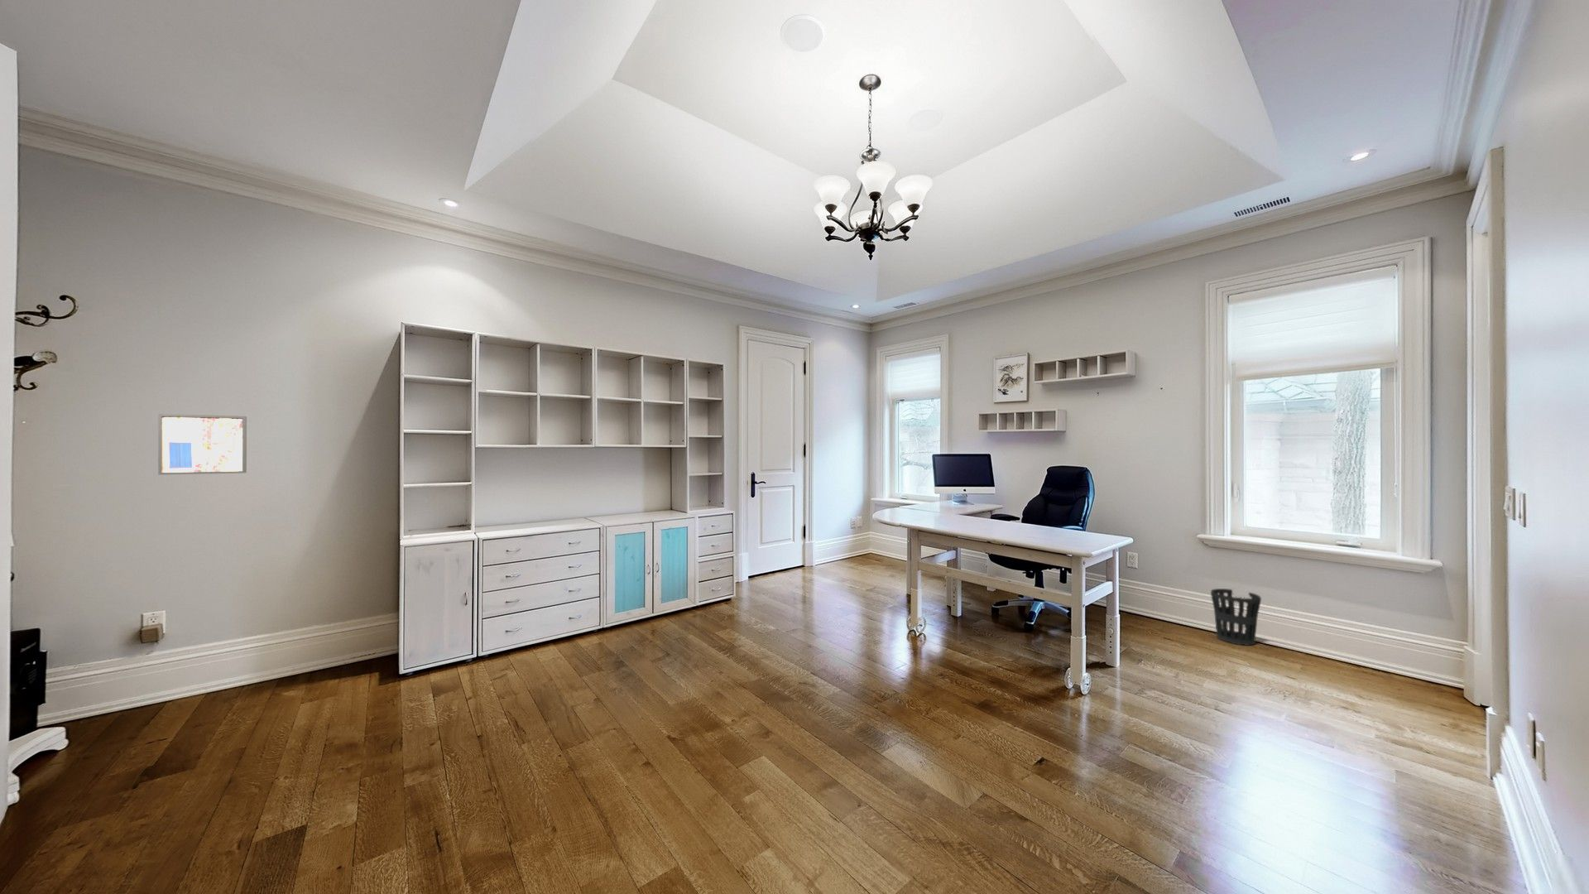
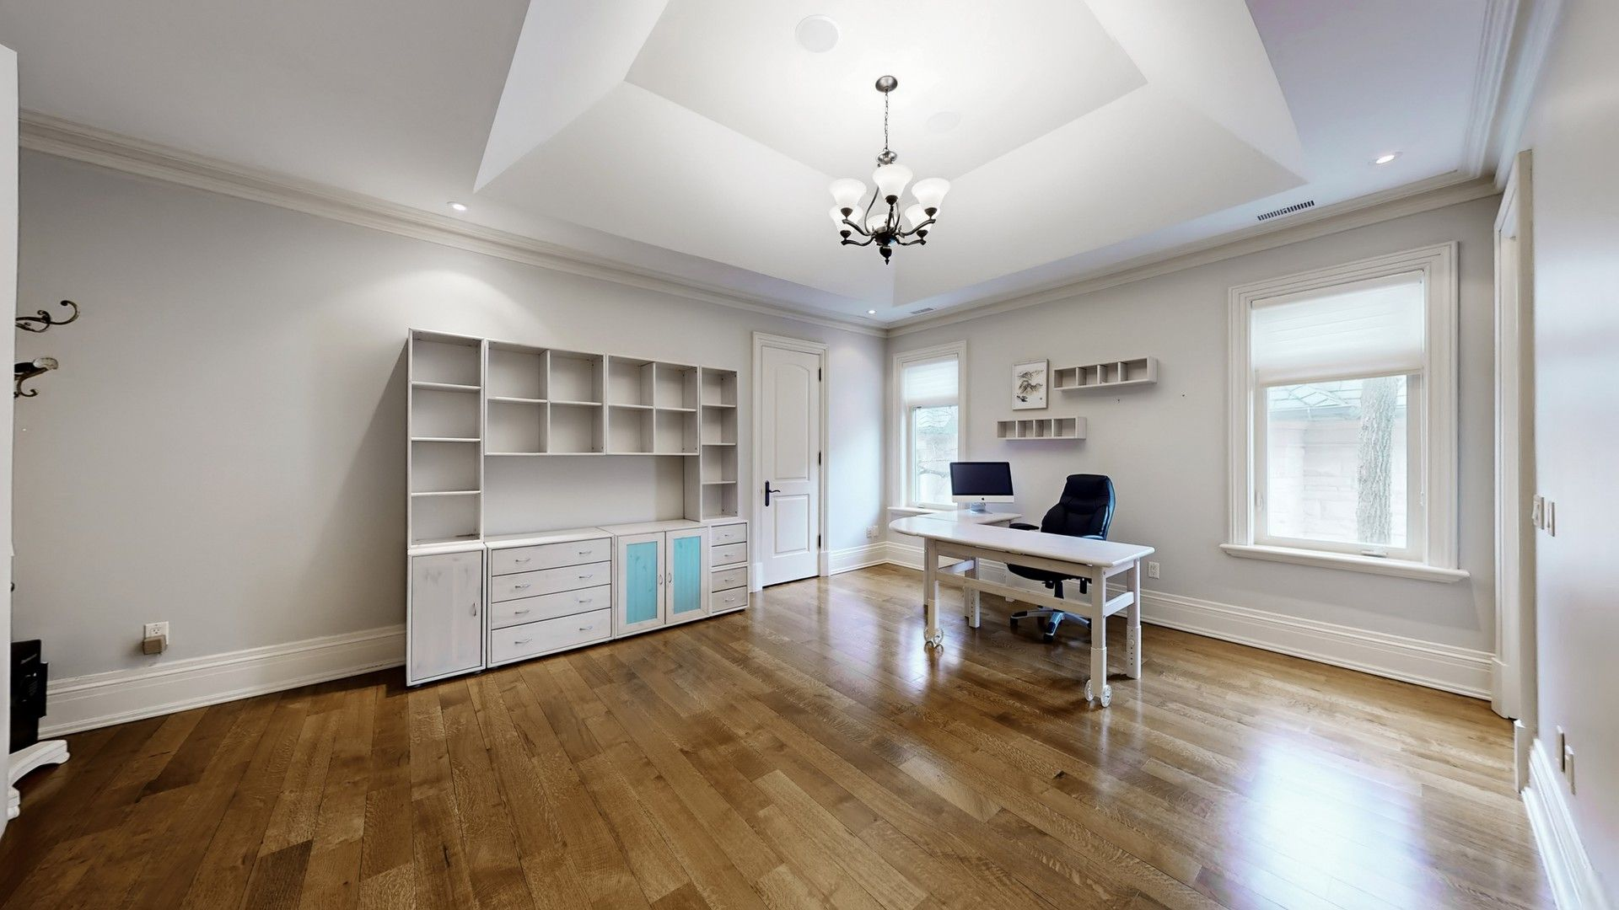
- wastebasket (1234, 616)
- wall art (204, 443)
